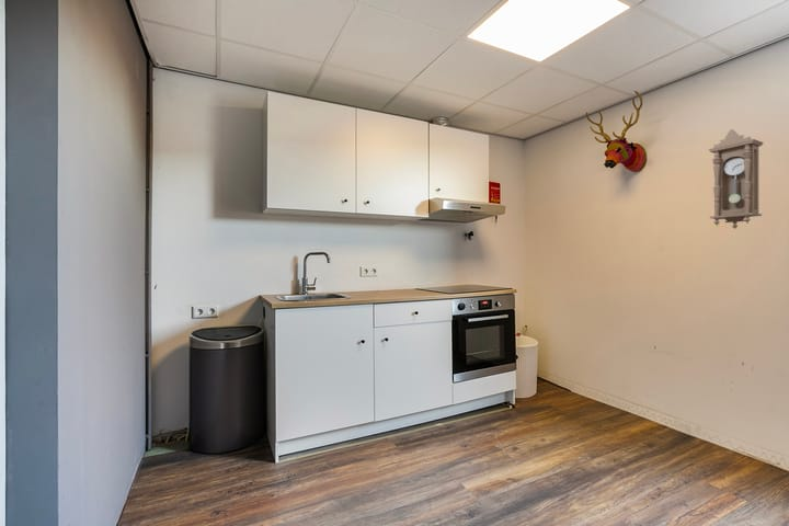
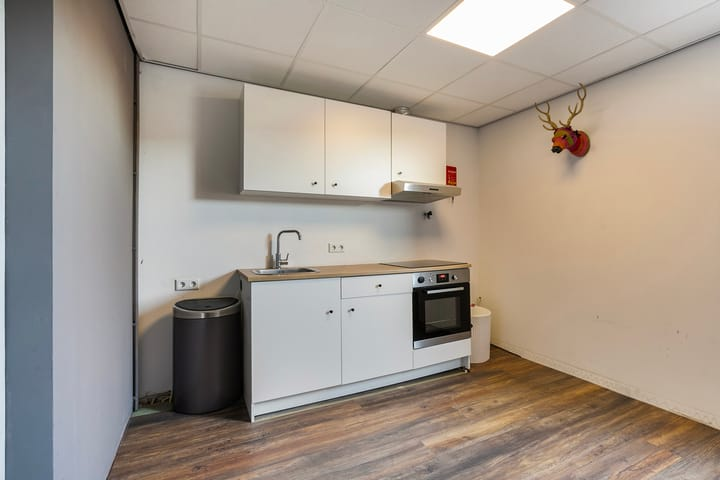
- pendulum clock (734, 180)
